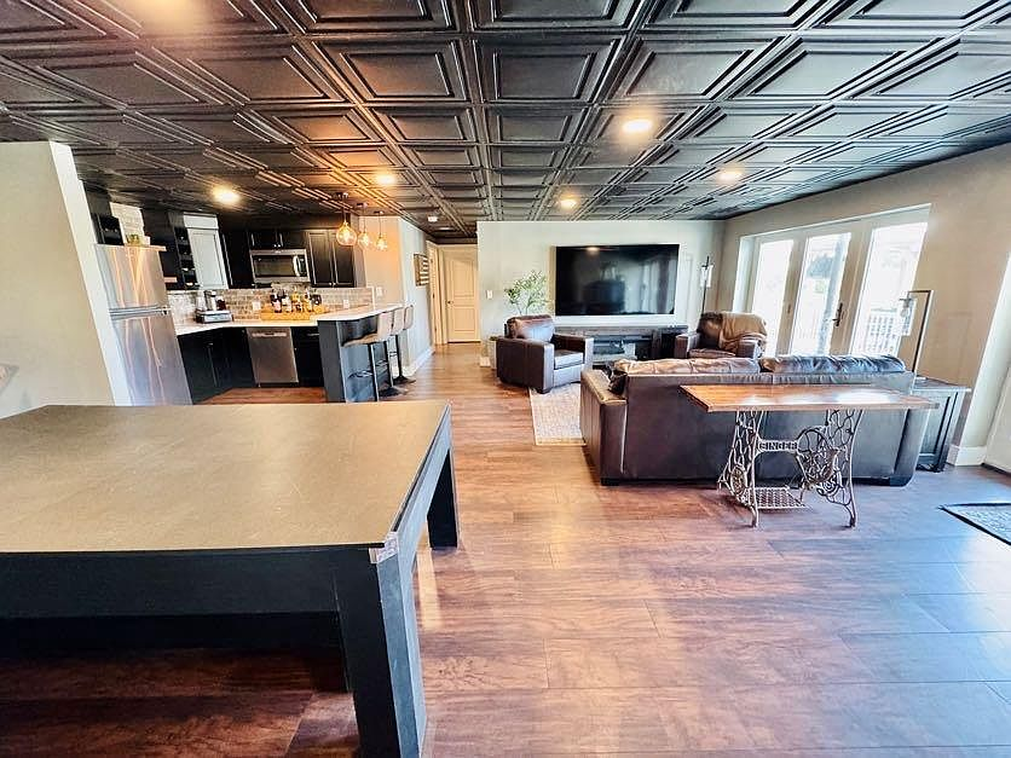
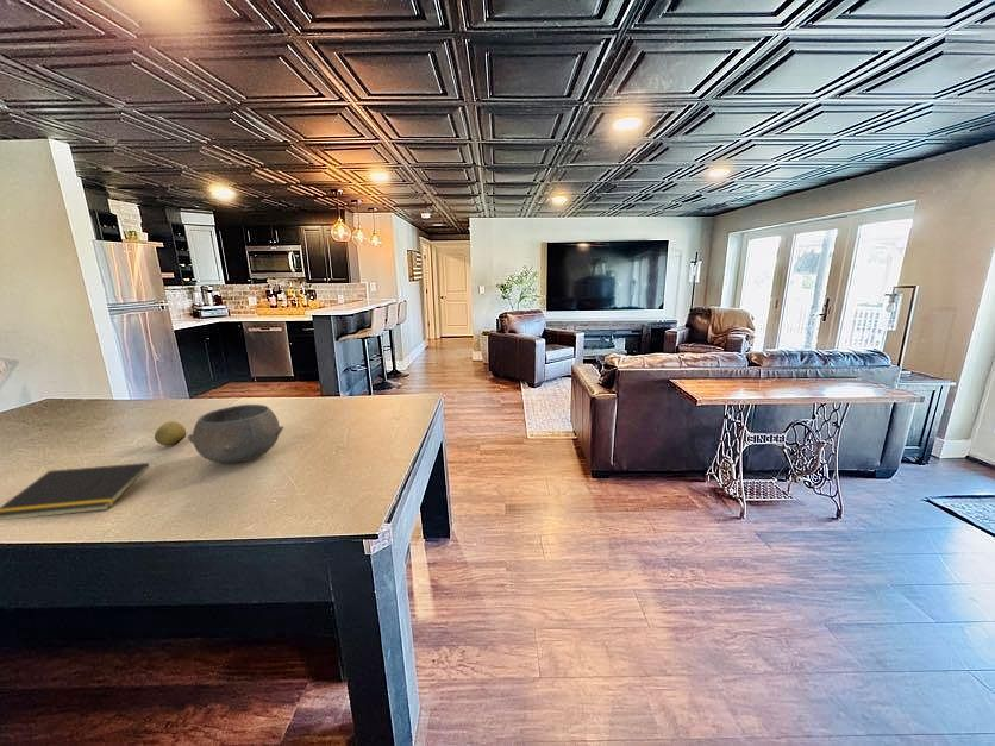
+ notepad (76, 489)
+ bowl (239, 434)
+ fruit (170, 433)
